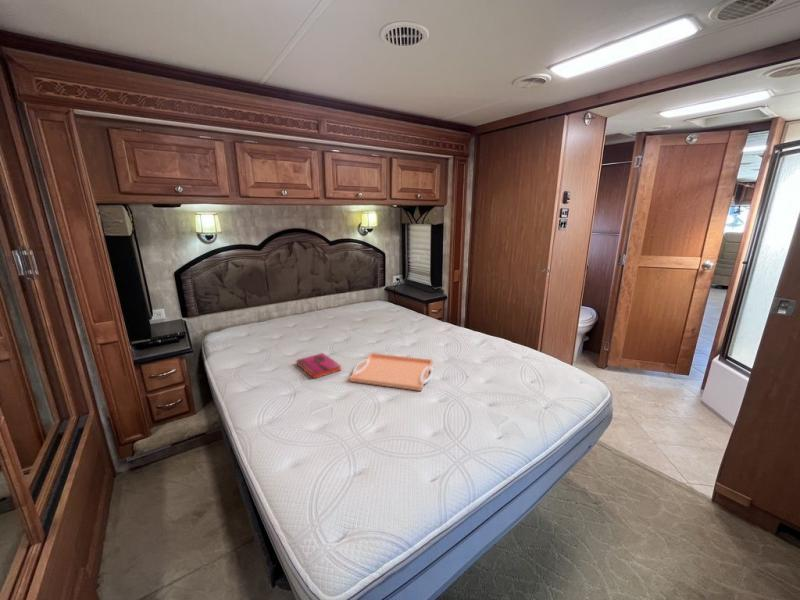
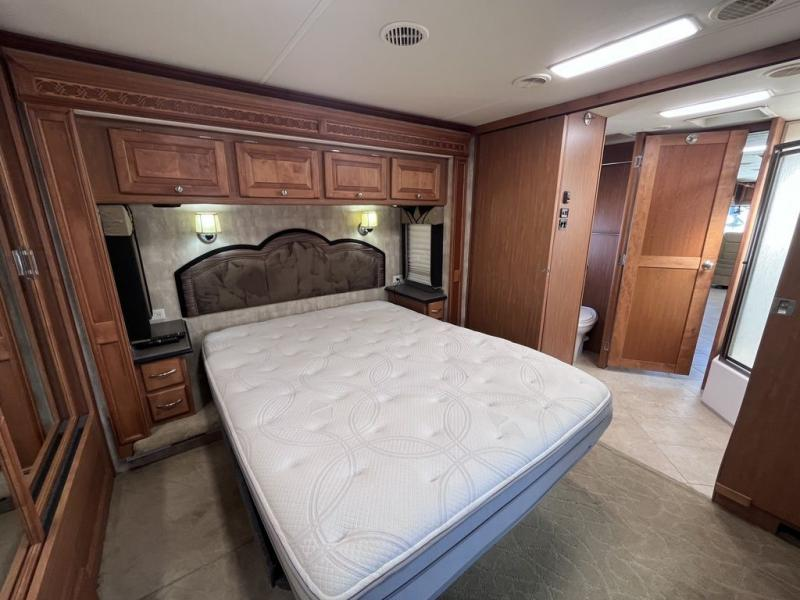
- hardback book (318, 365)
- serving tray (393, 369)
